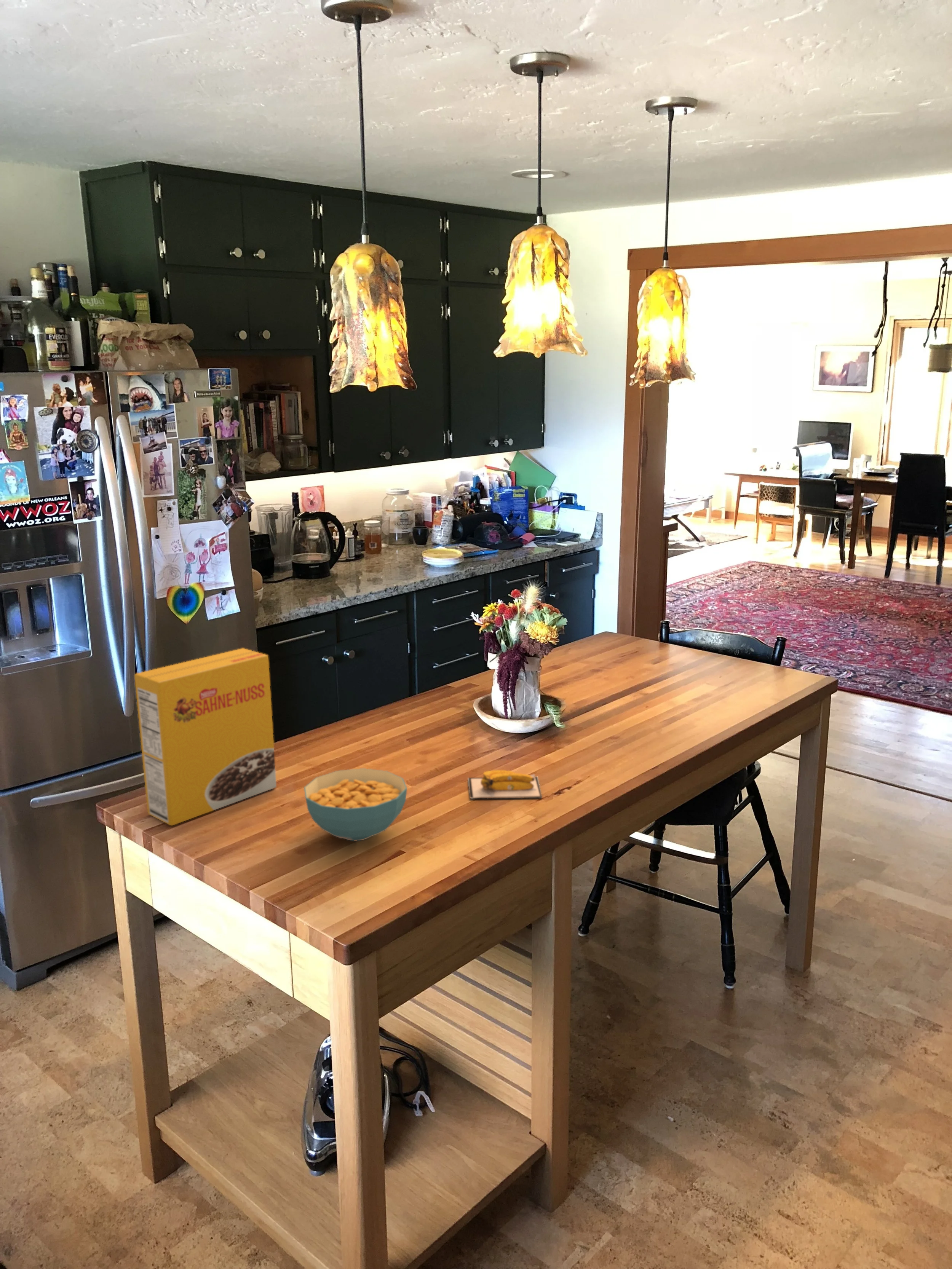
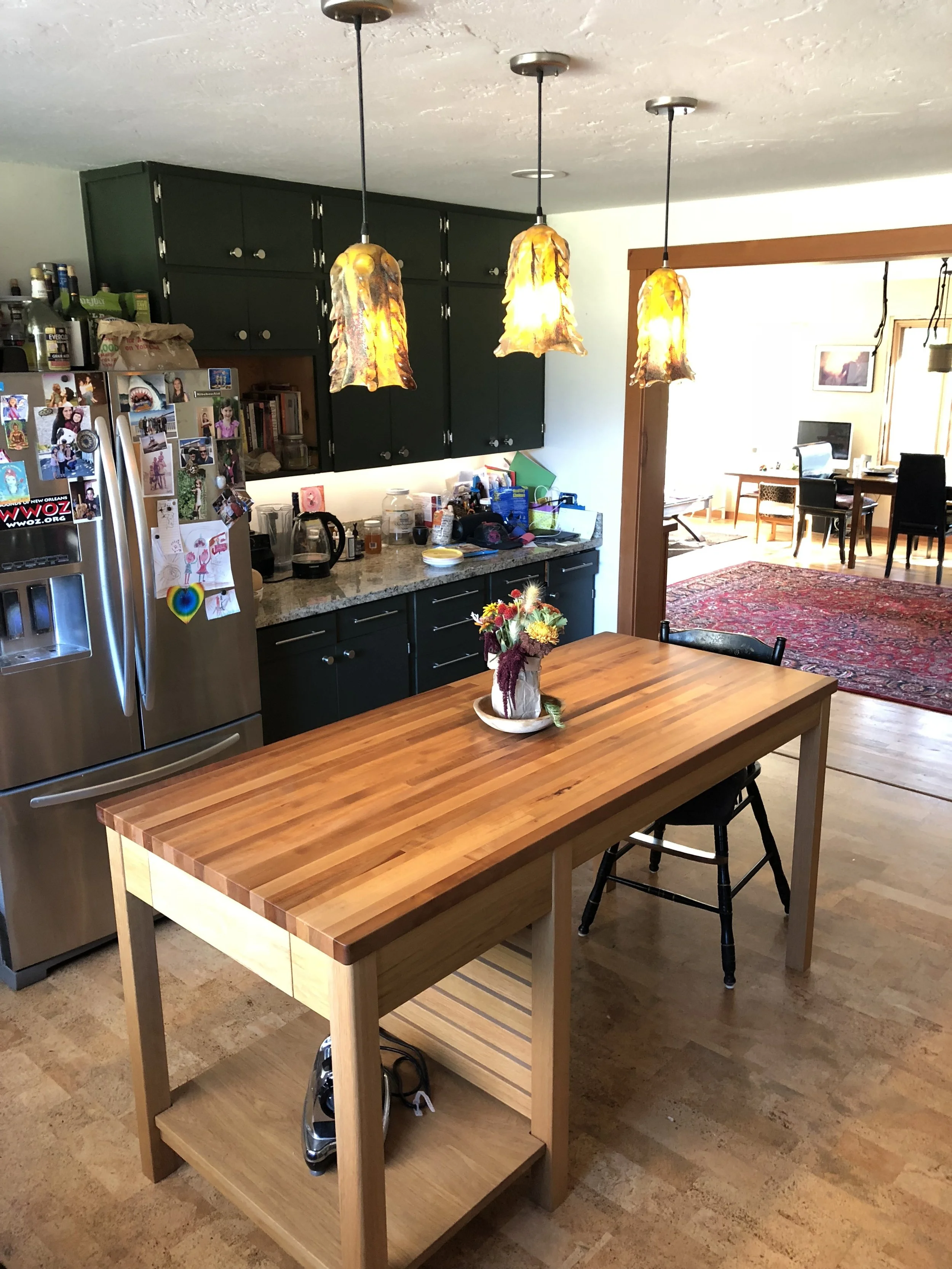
- banana (504, 779)
- cereal box (209, 733)
- cereal bowl (356, 811)
